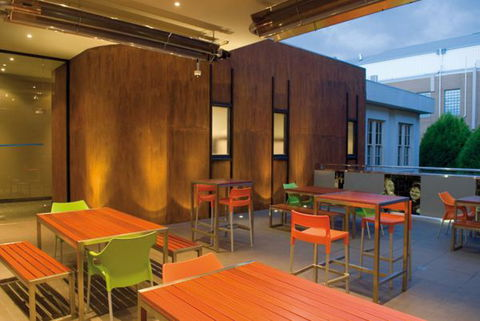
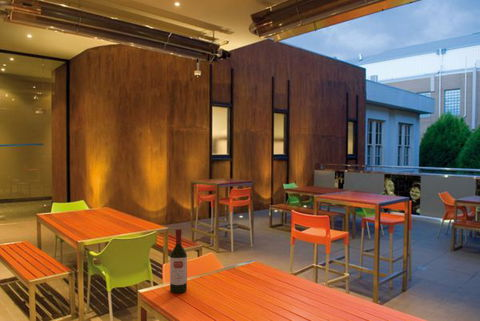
+ wine bottle (178, 259)
